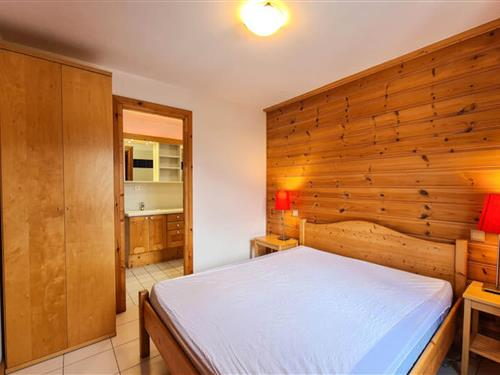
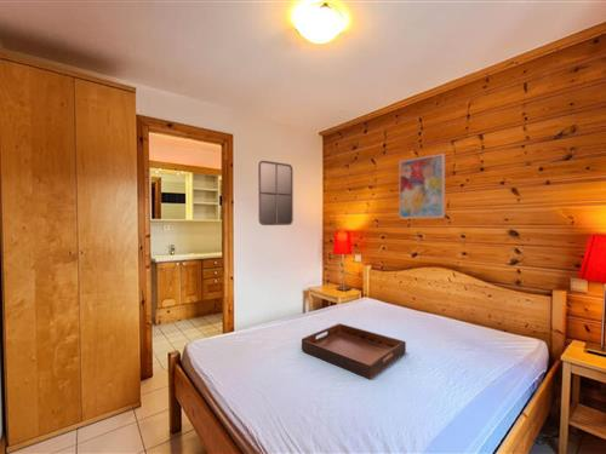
+ serving tray (351, 345)
+ home mirror (275, 194)
+ wall art (421, 188)
